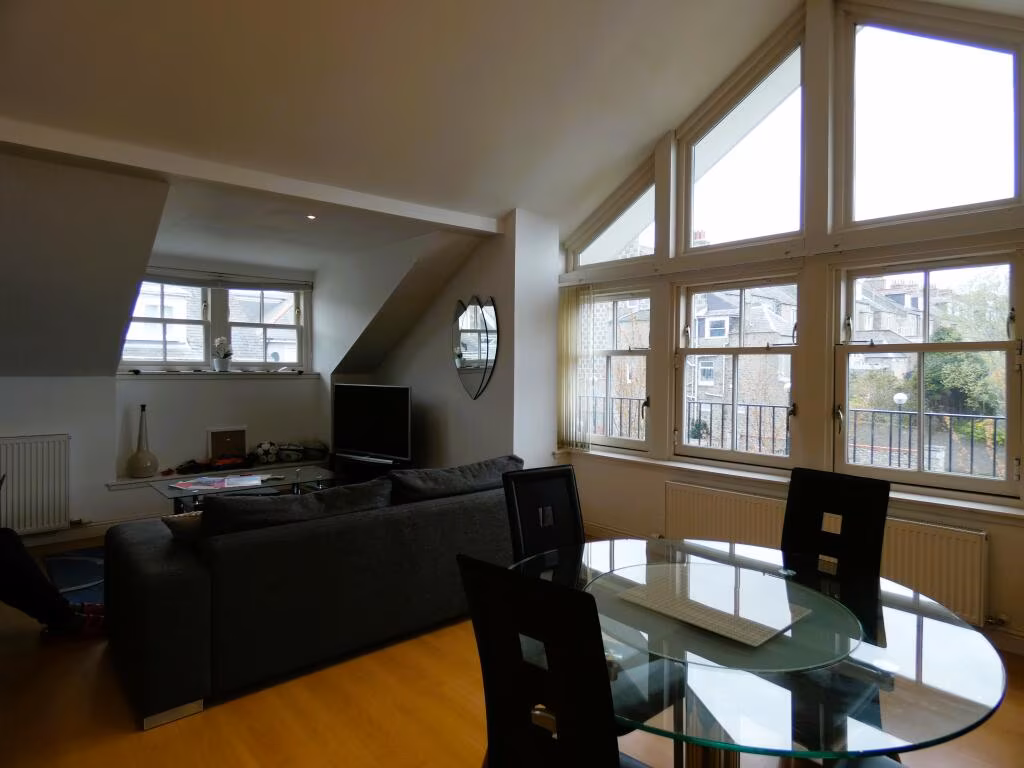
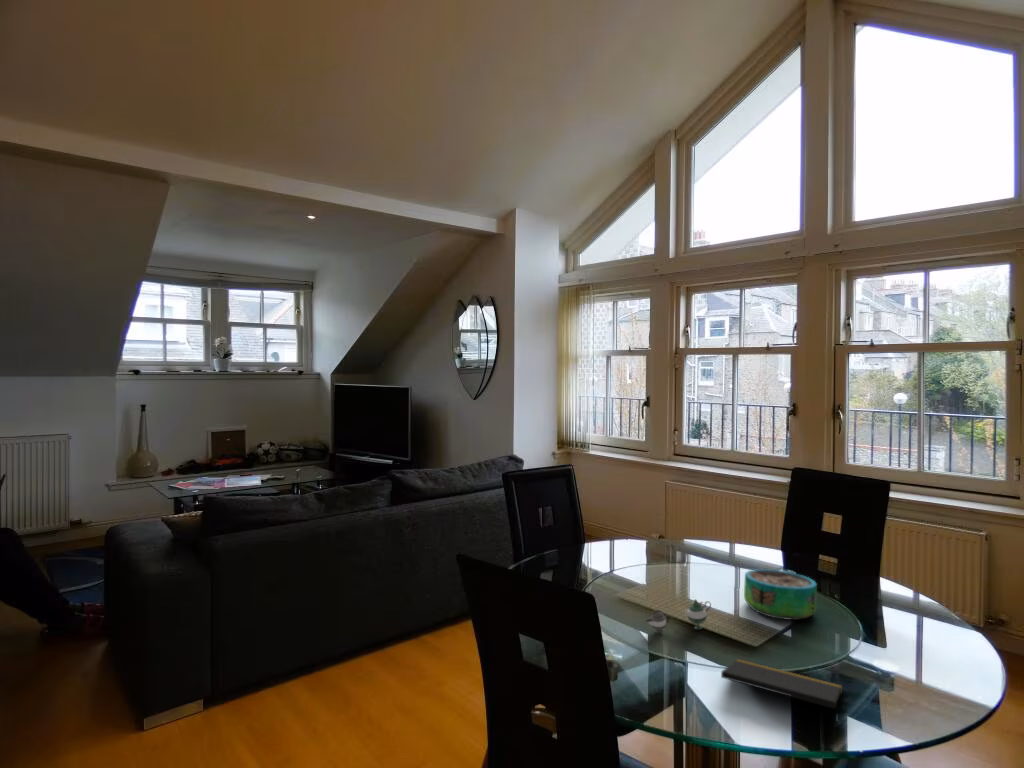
+ notepad (781, 681)
+ decorative bowl (779, 593)
+ teapot (686, 614)
